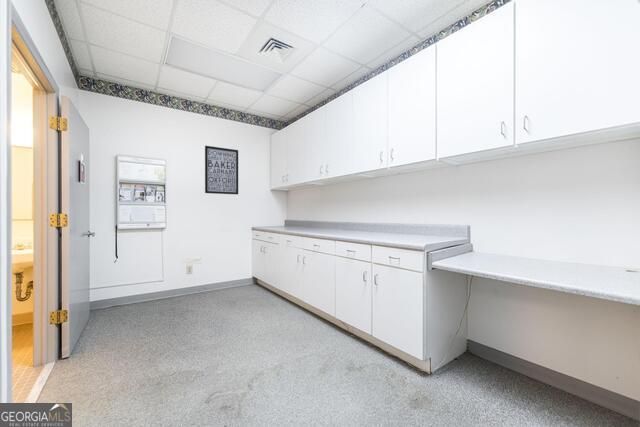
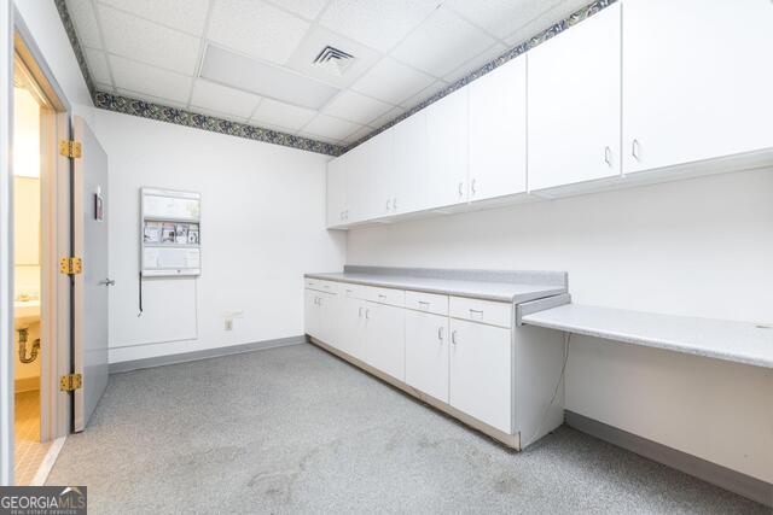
- wall art (222, 170)
